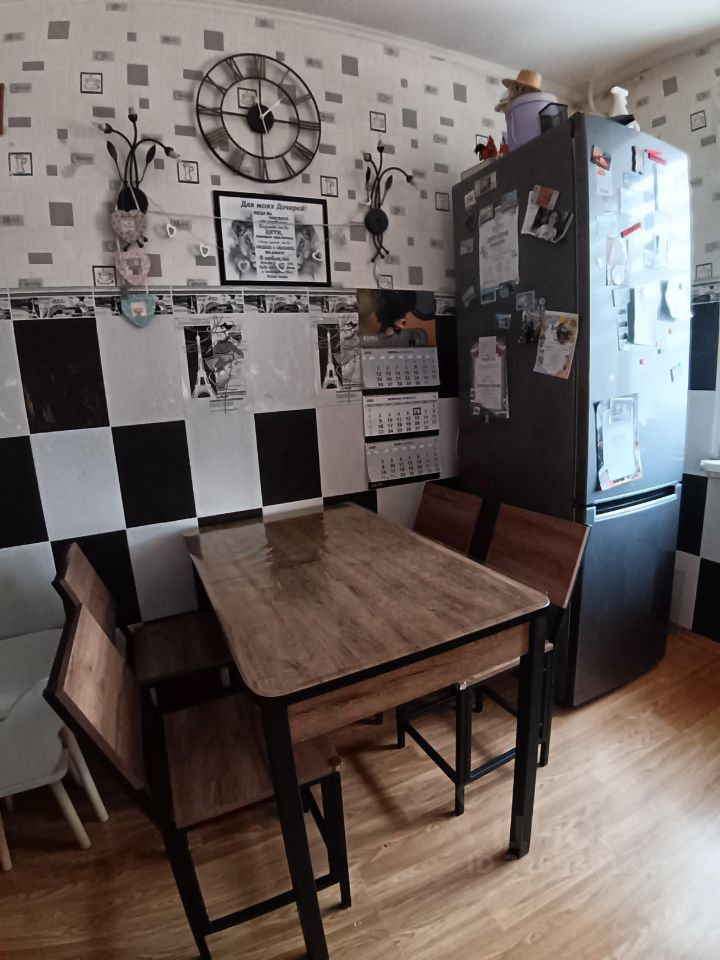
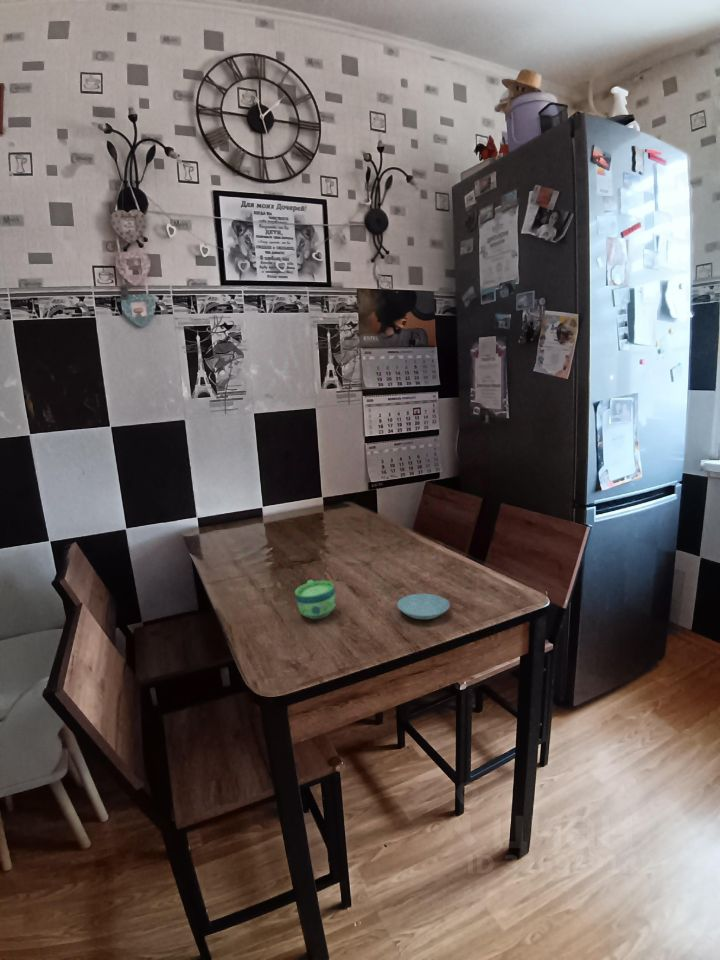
+ saucer (423, 608)
+ cup (313, 598)
